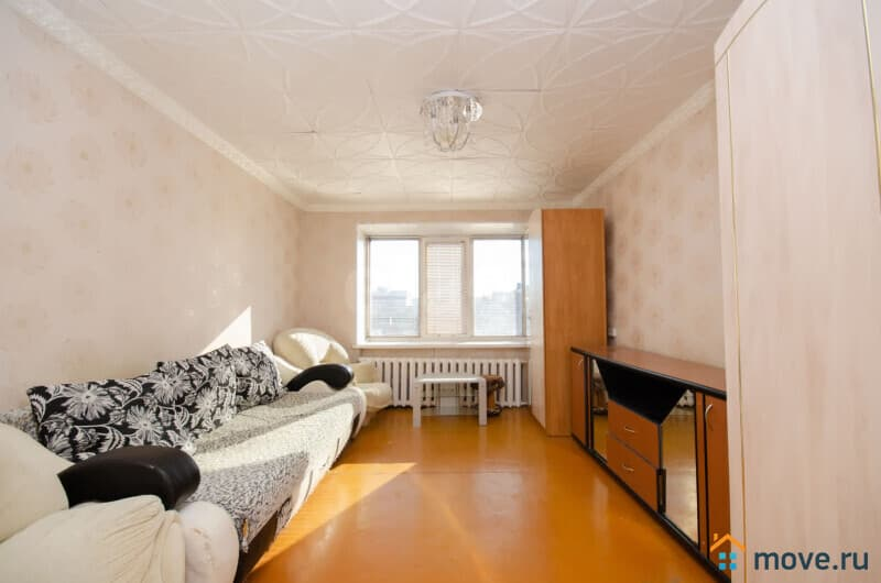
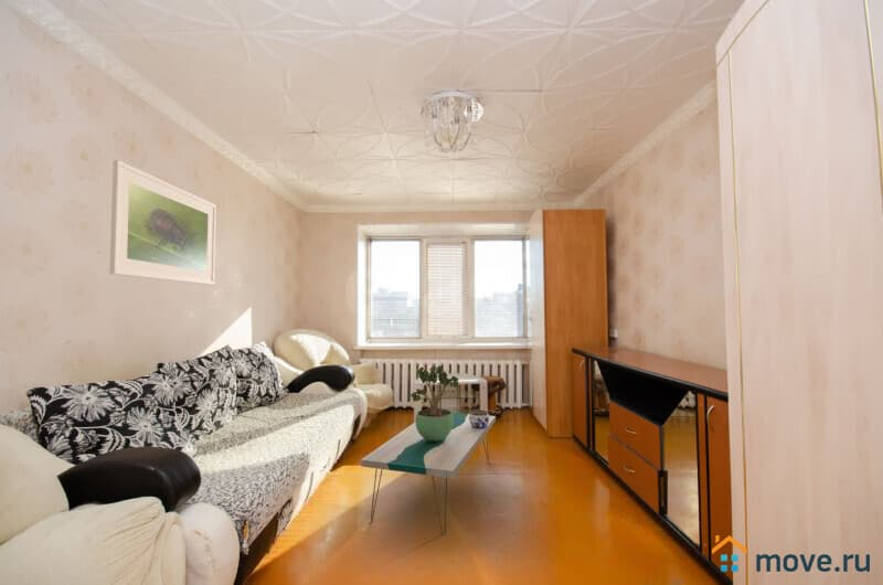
+ jar (479, 418)
+ coffee table (439, 459)
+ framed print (172, 233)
+ potted plant (436, 402)
